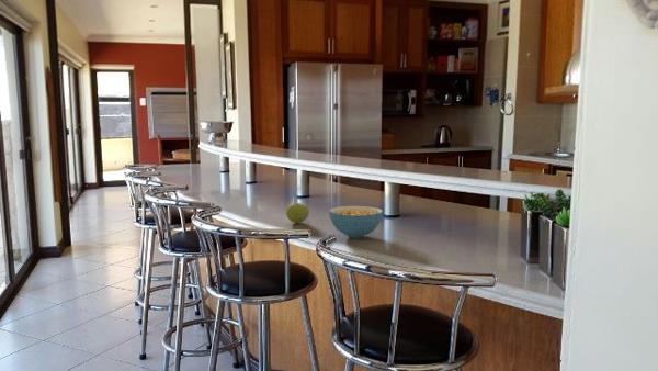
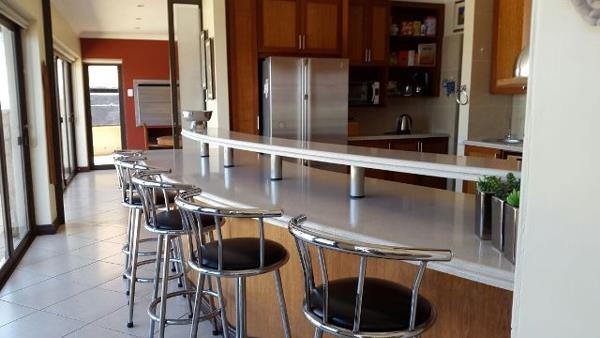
- cereal bowl (355, 223)
- apple (297, 213)
